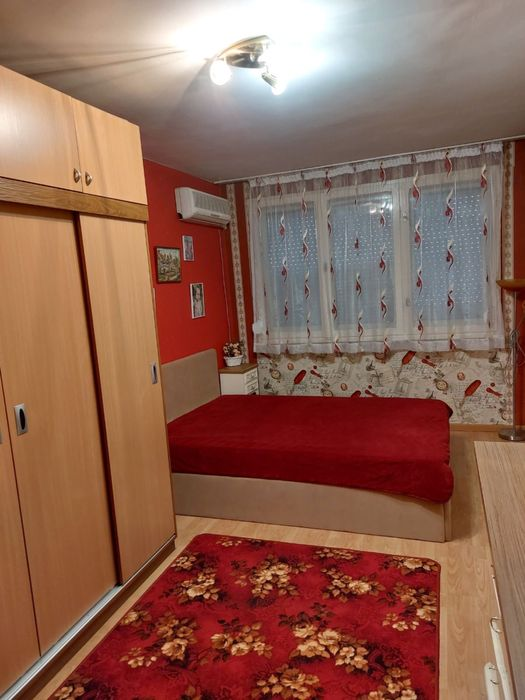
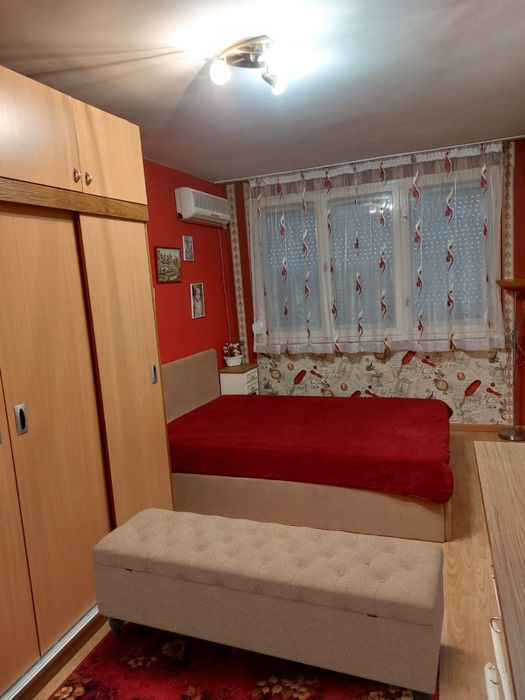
+ bench (262, 590)
